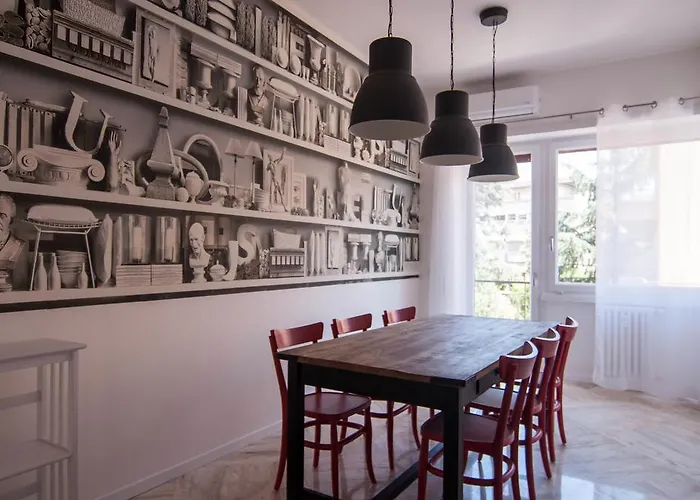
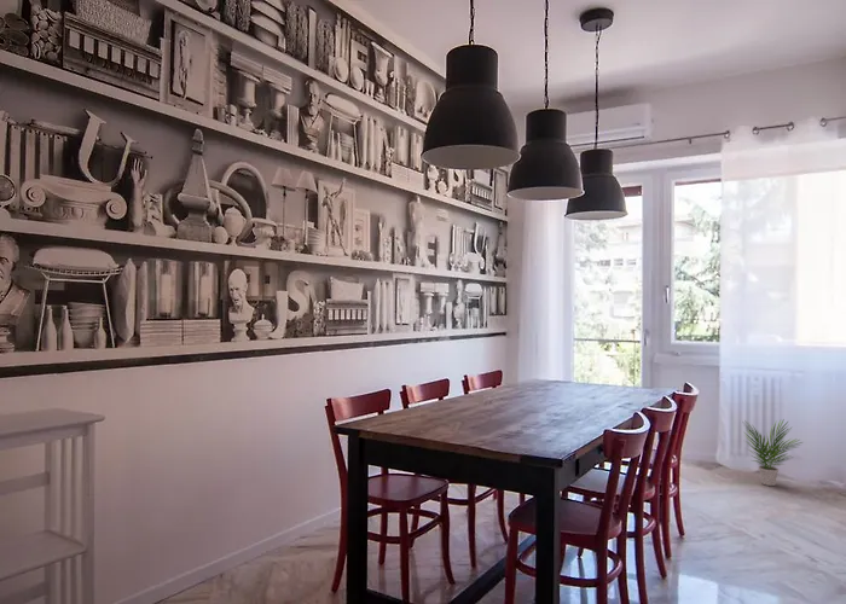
+ potted plant (767, 452)
